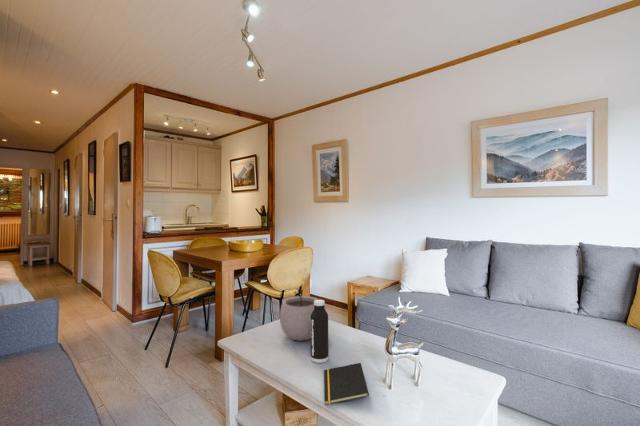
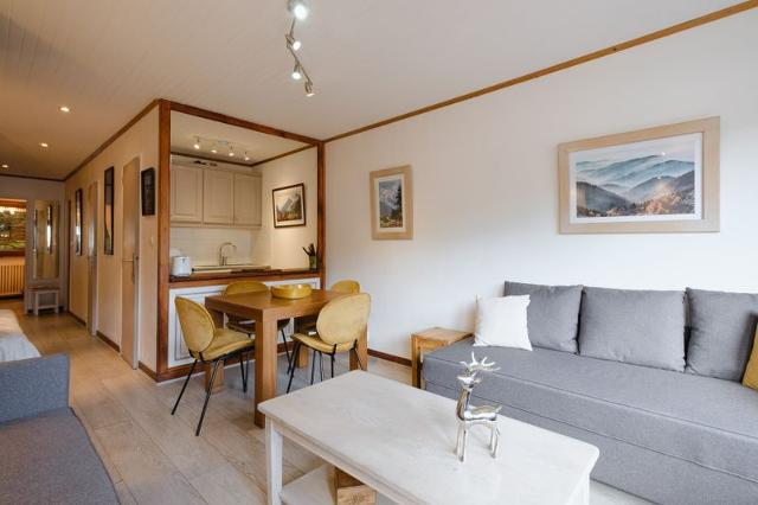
- notepad (344, 382)
- water bottle (319, 329)
- plant pot (301, 311)
